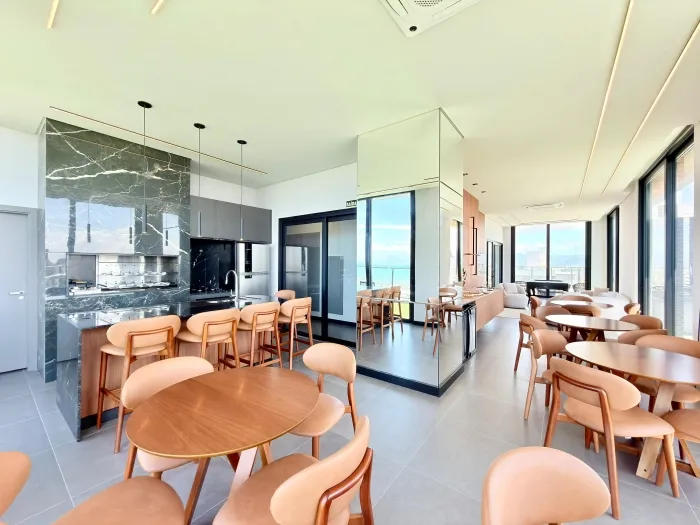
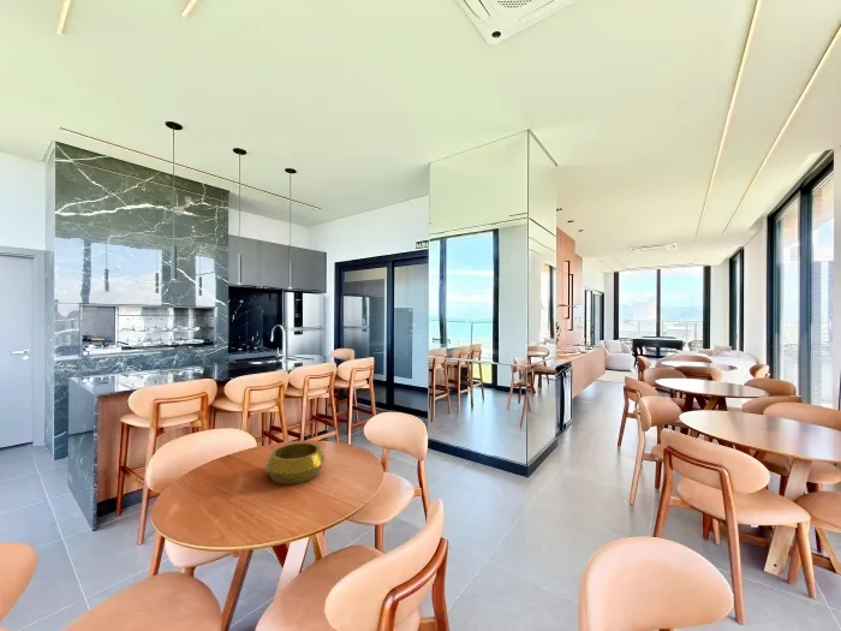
+ decorative bowl (296, 462)
